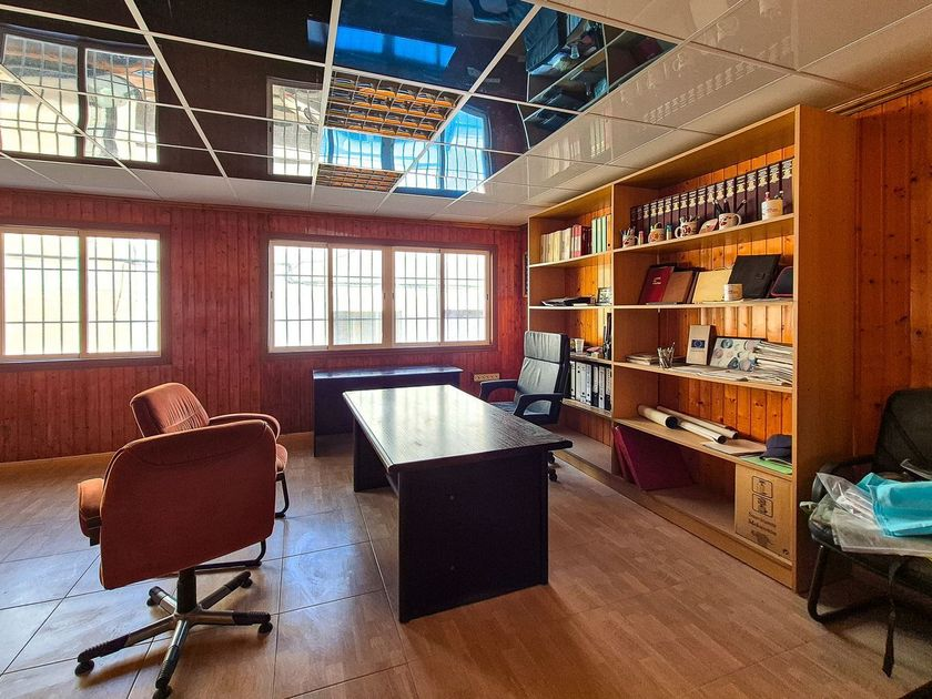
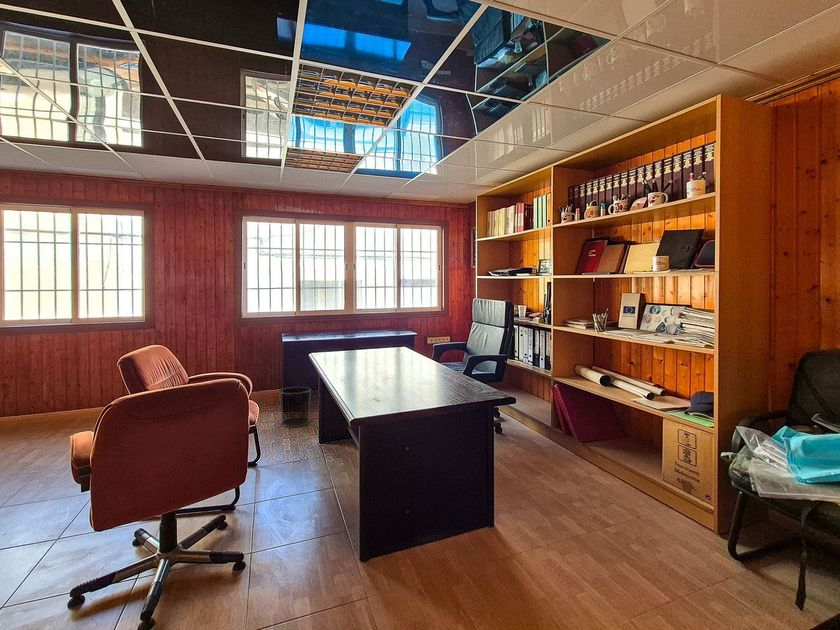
+ waste bin (294, 406)
